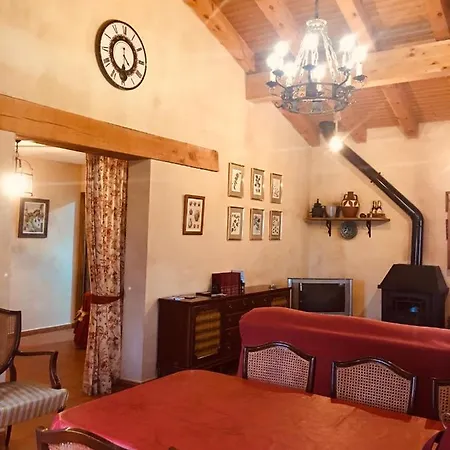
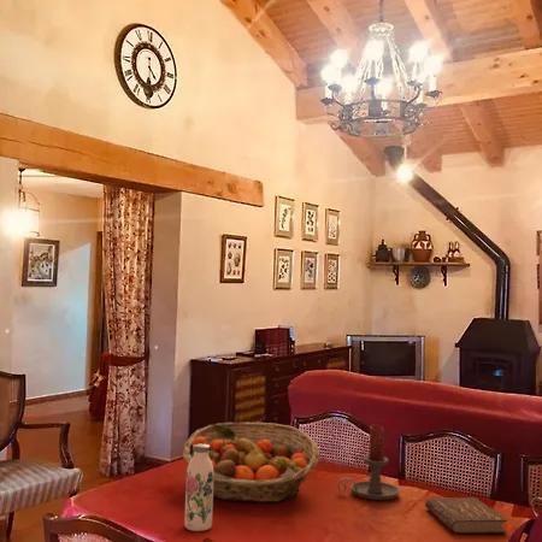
+ candle holder (369, 459)
+ book (464, 514)
+ water bottle (199, 485)
+ fruit basket (251, 460)
